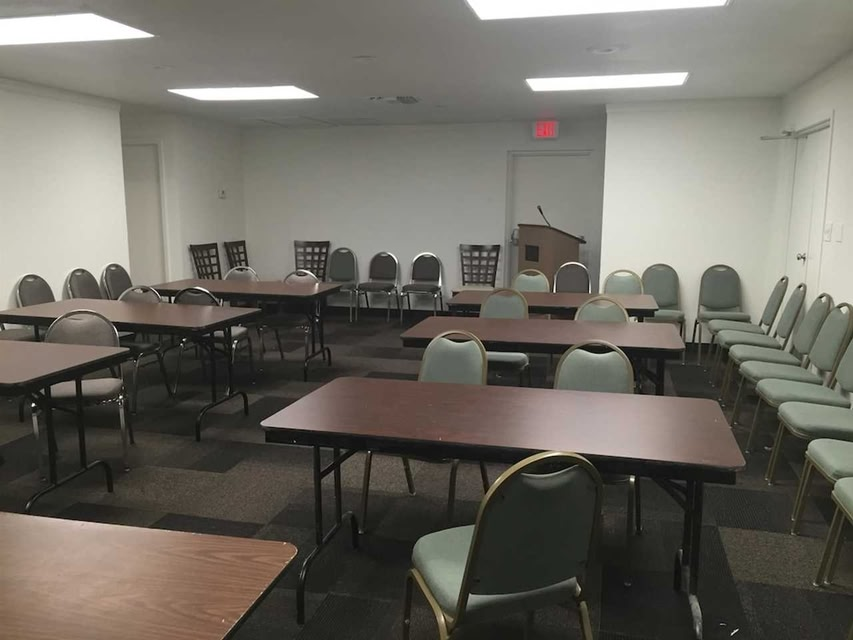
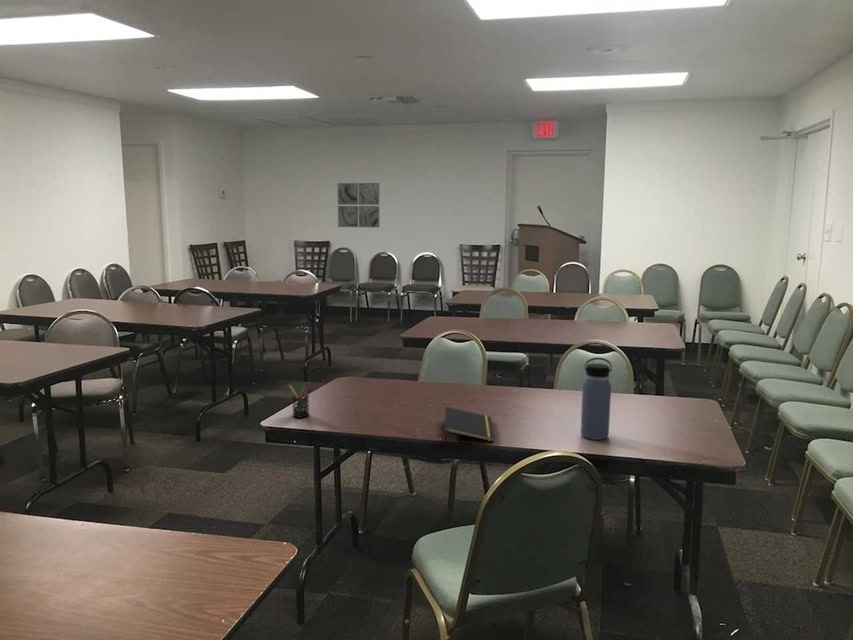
+ notepad (468, 423)
+ water bottle (596, 396)
+ pen holder (302, 398)
+ wall art (357, 204)
